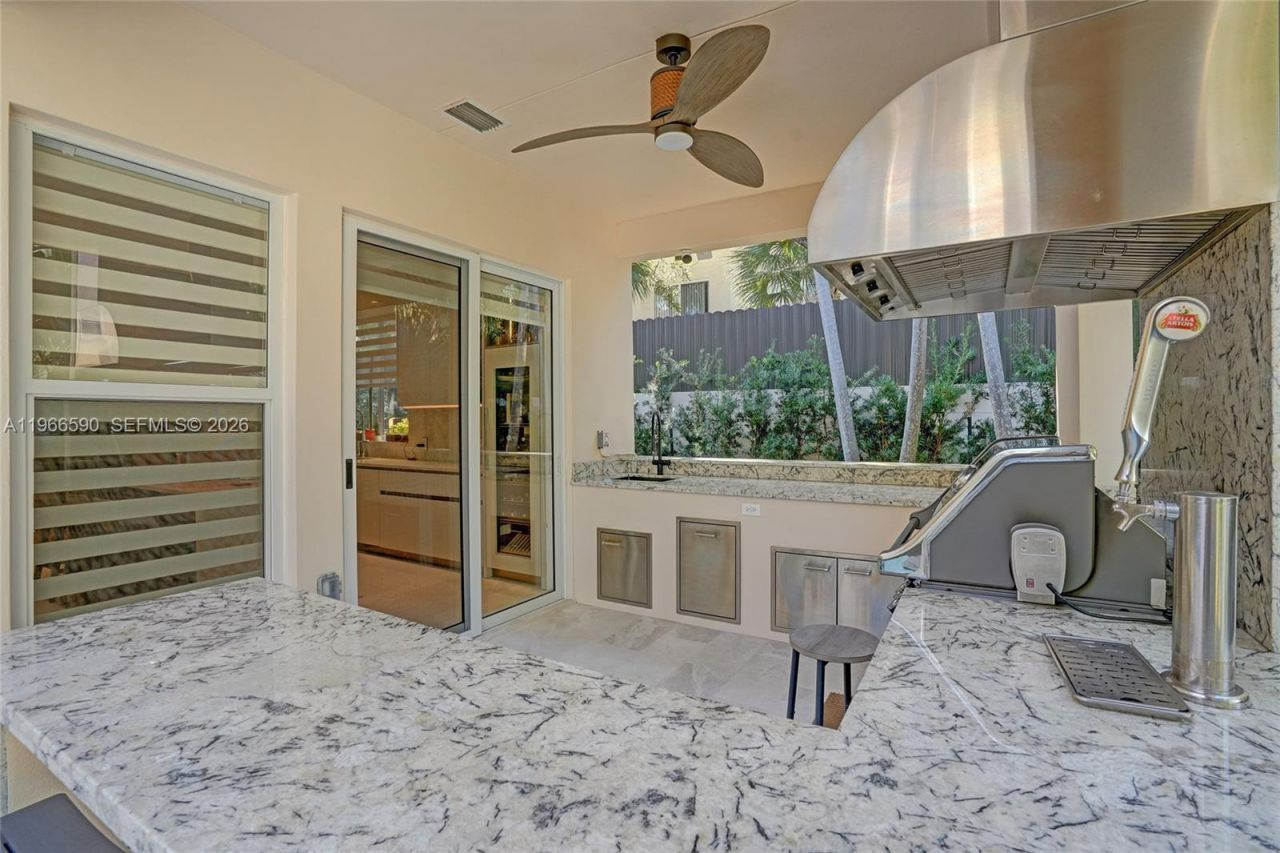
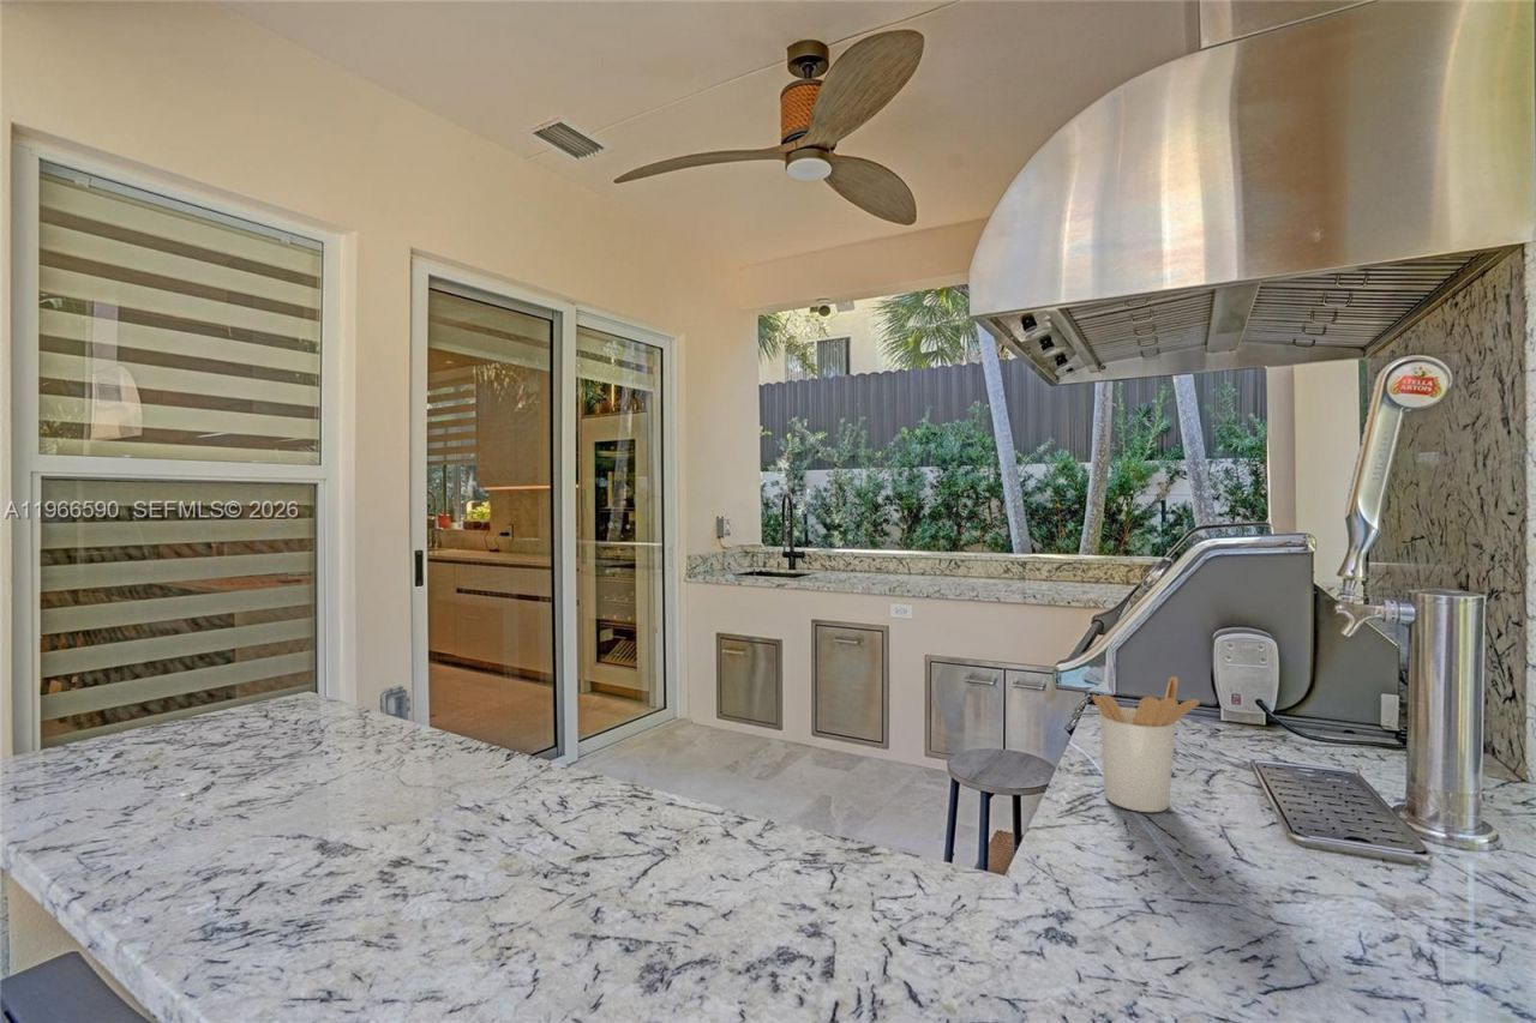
+ utensil holder (1146, 744)
